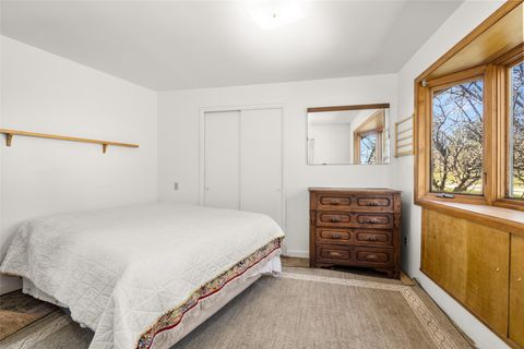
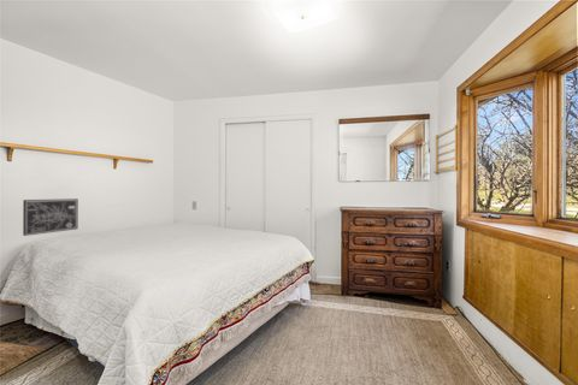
+ wall art (52, 215)
